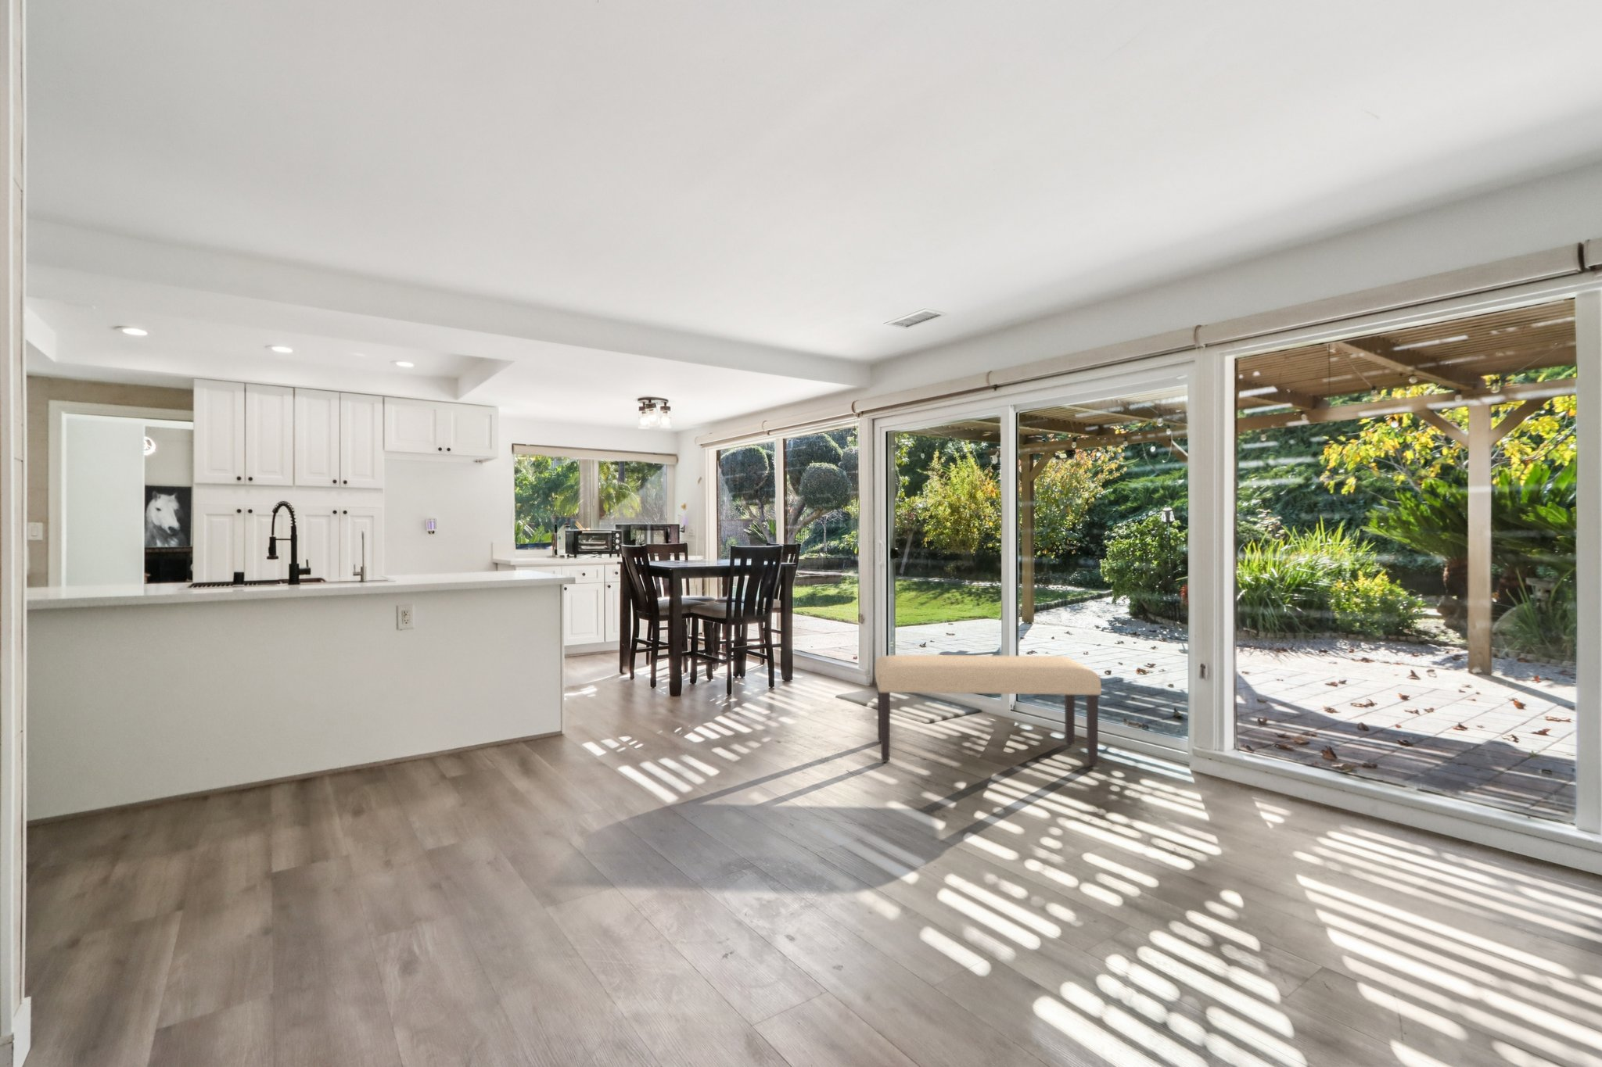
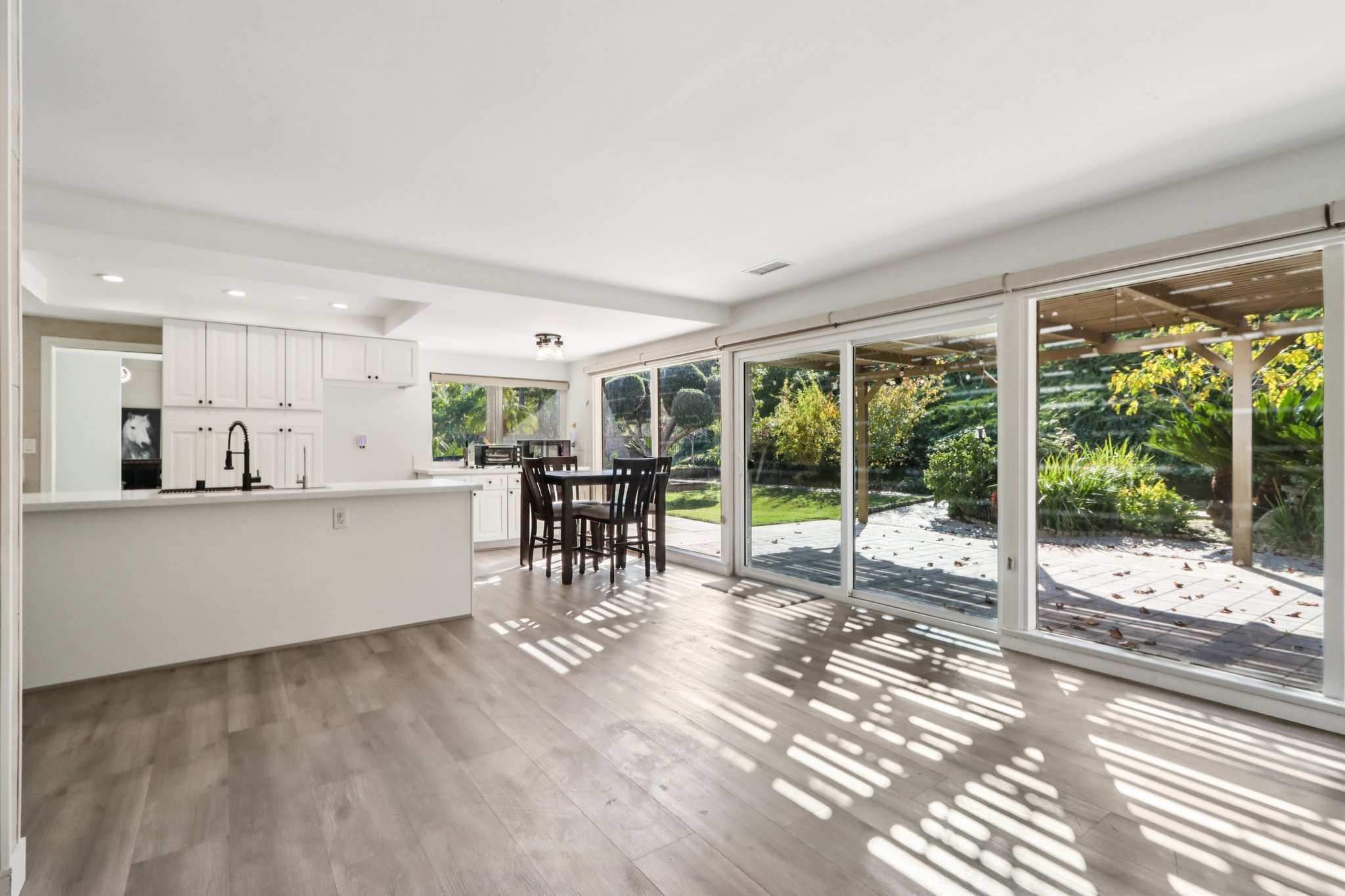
- bench (981, 693)
